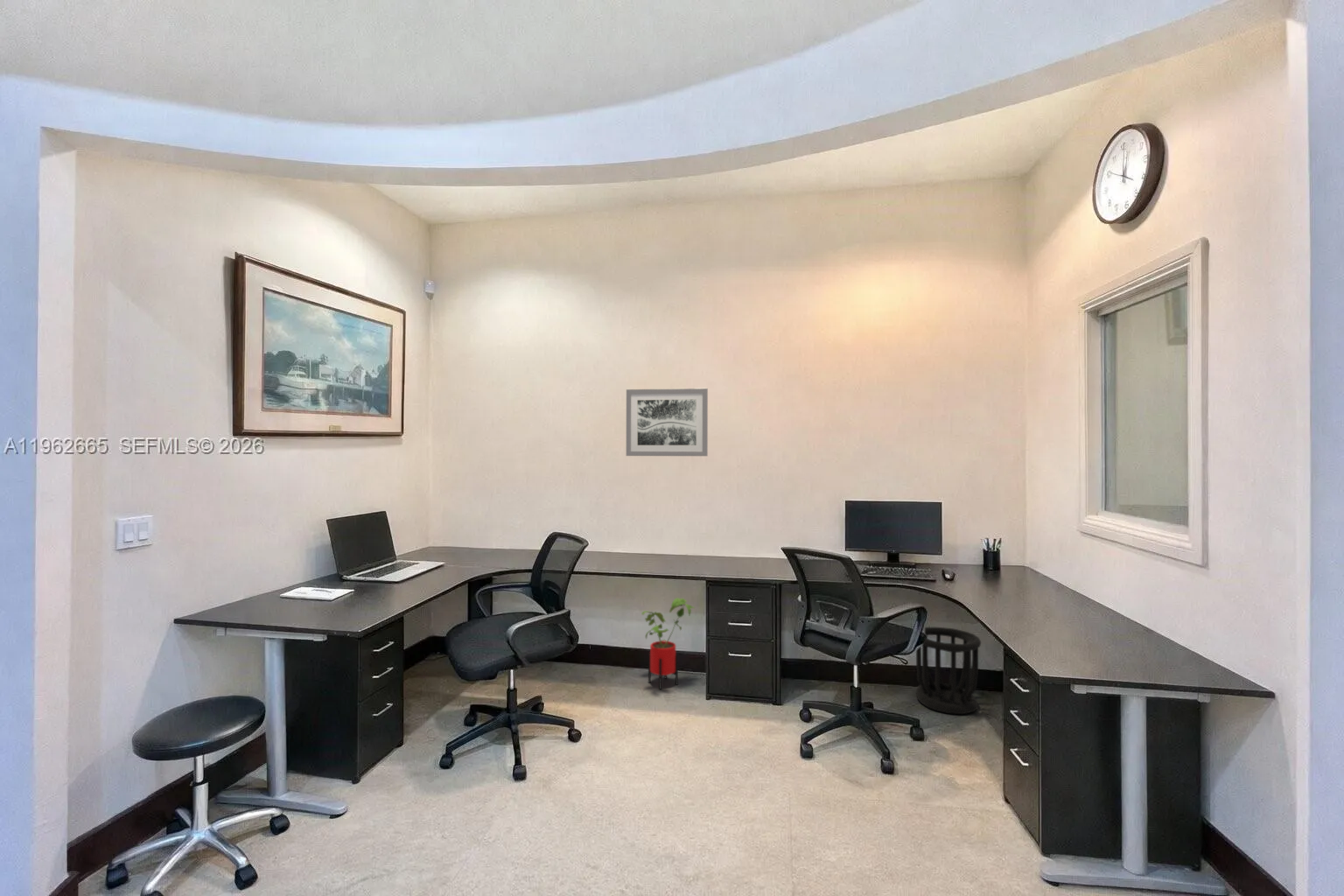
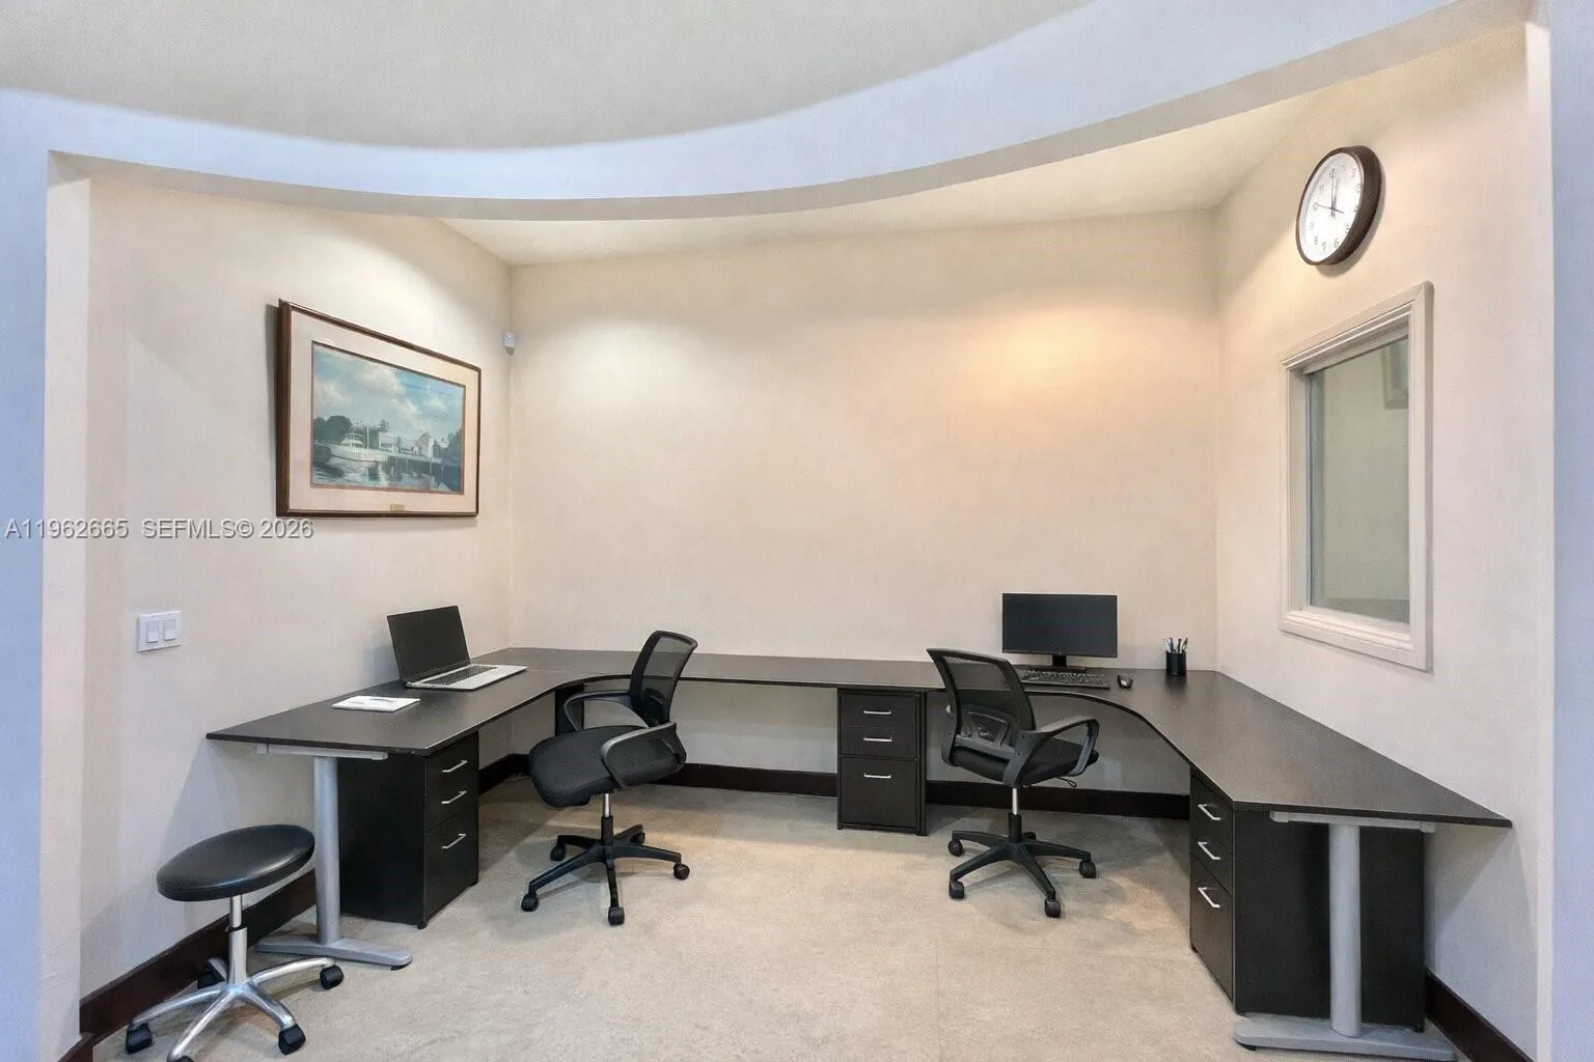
- wastebasket (950, 669)
- house plant (665, 640)
- wall art (666, 422)
